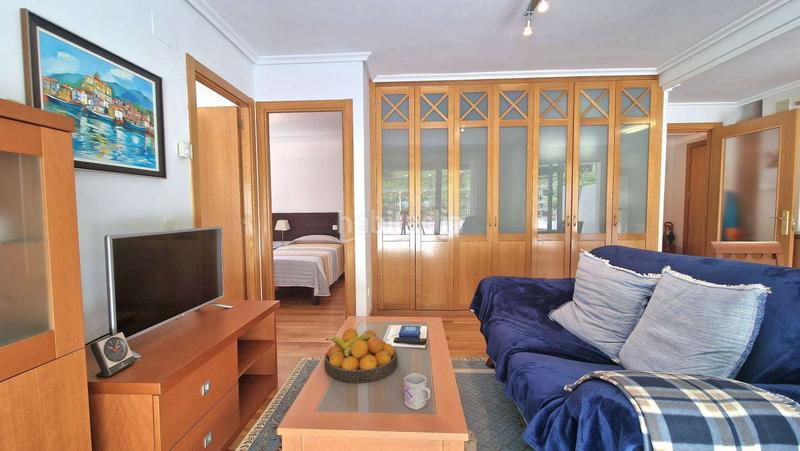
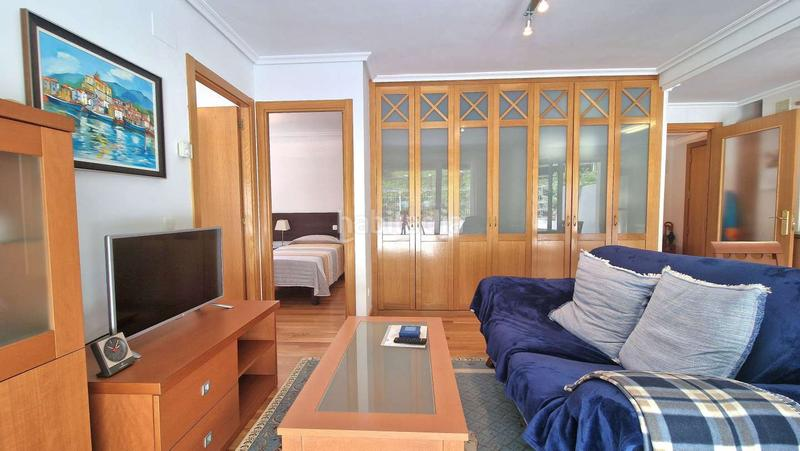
- fruit bowl (361, 349)
- mug (418, 392)
